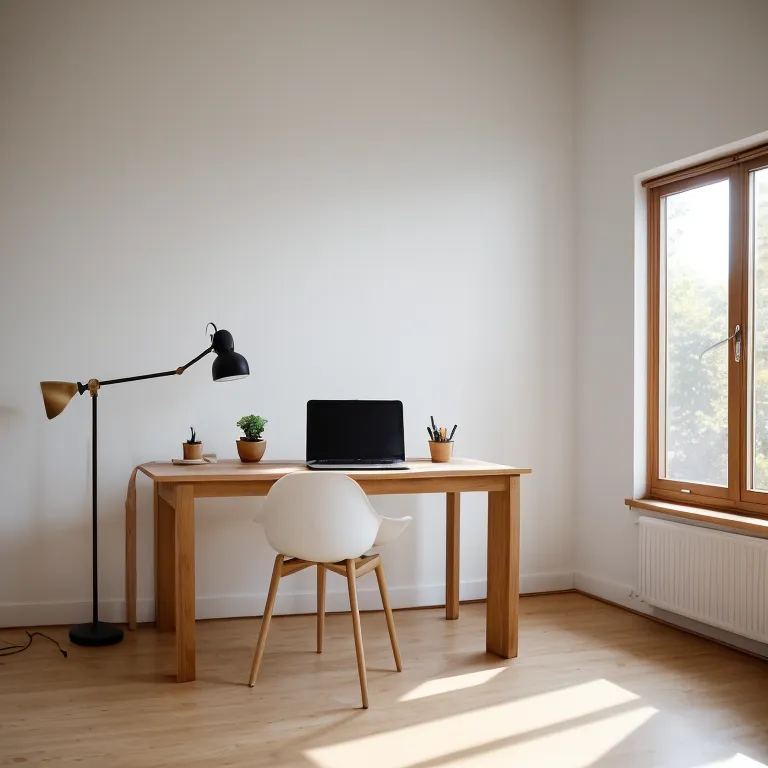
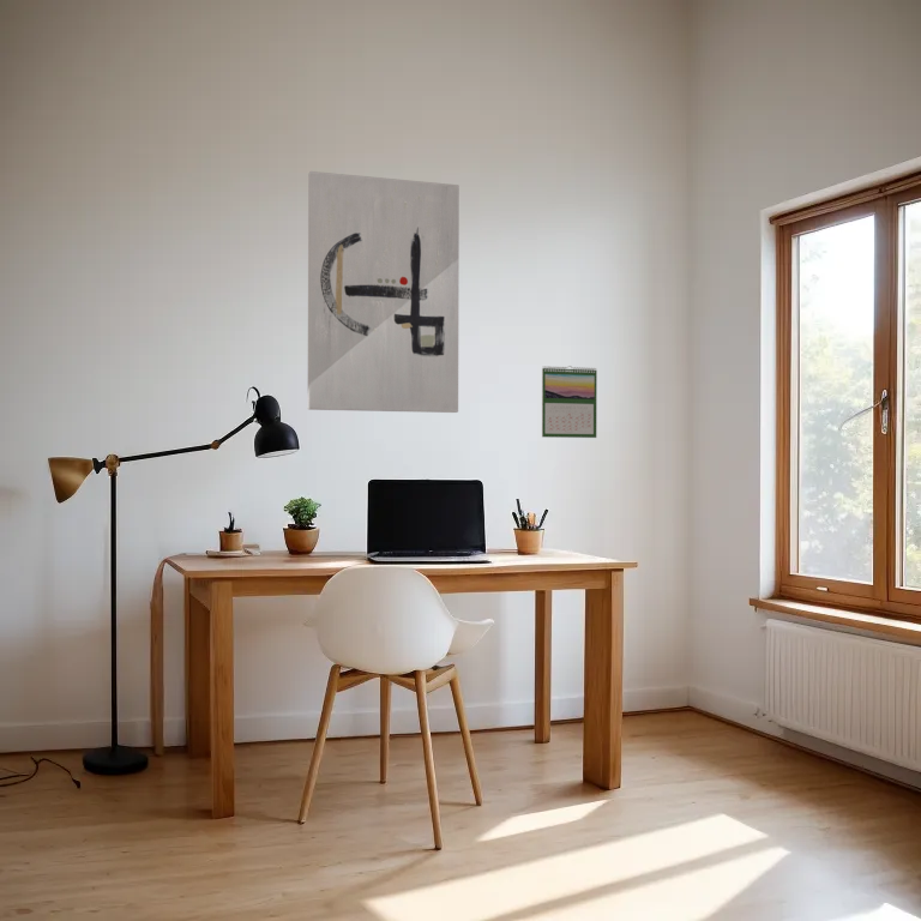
+ calendar (568, 401)
+ wall art (384, 295)
